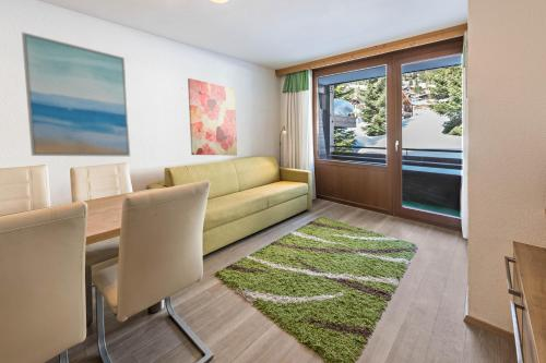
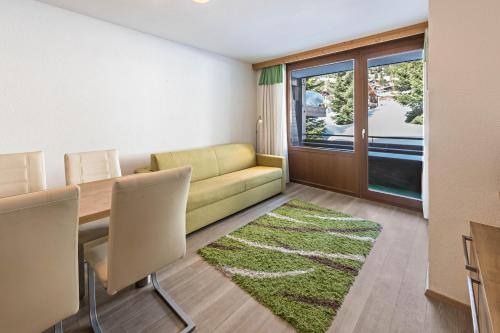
- wall art (82, 101)
- wall art (214, 120)
